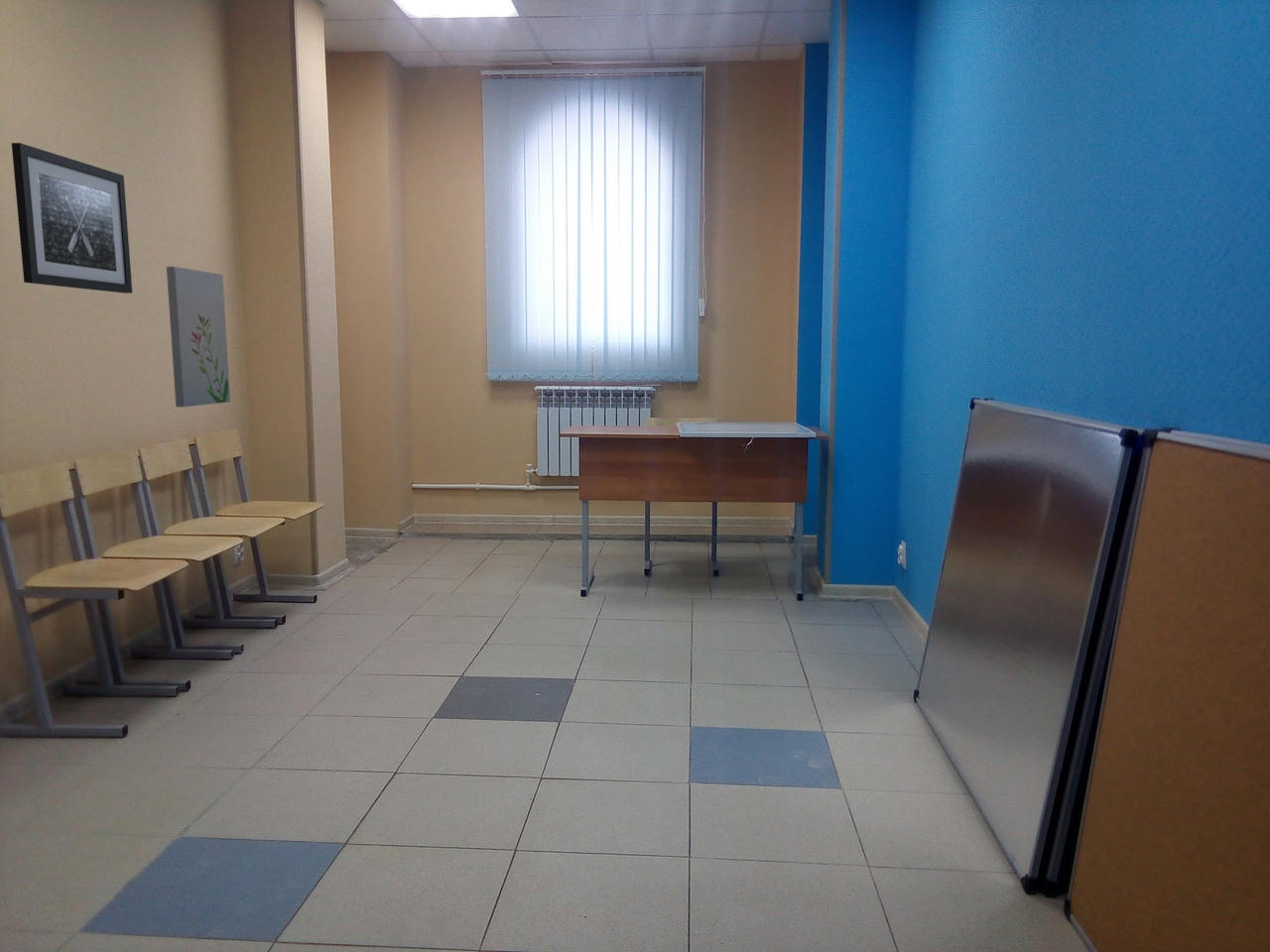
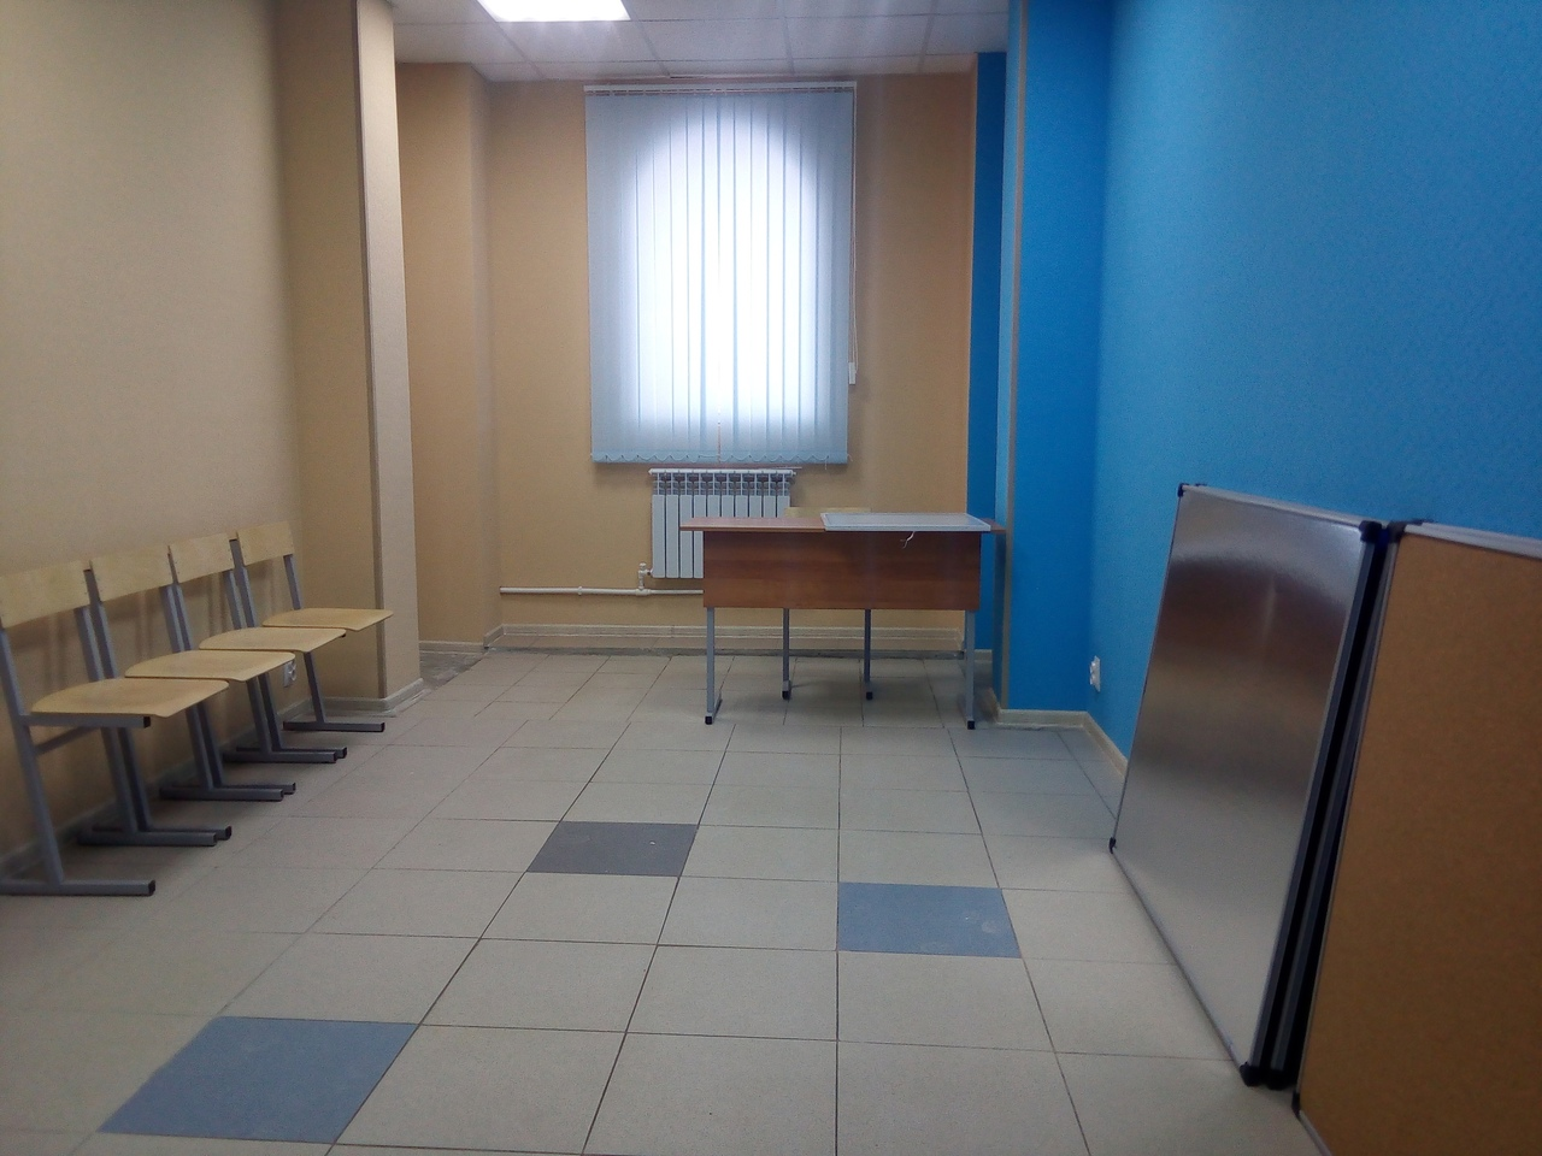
- wall art (77, 224)
- wall art (199, 338)
